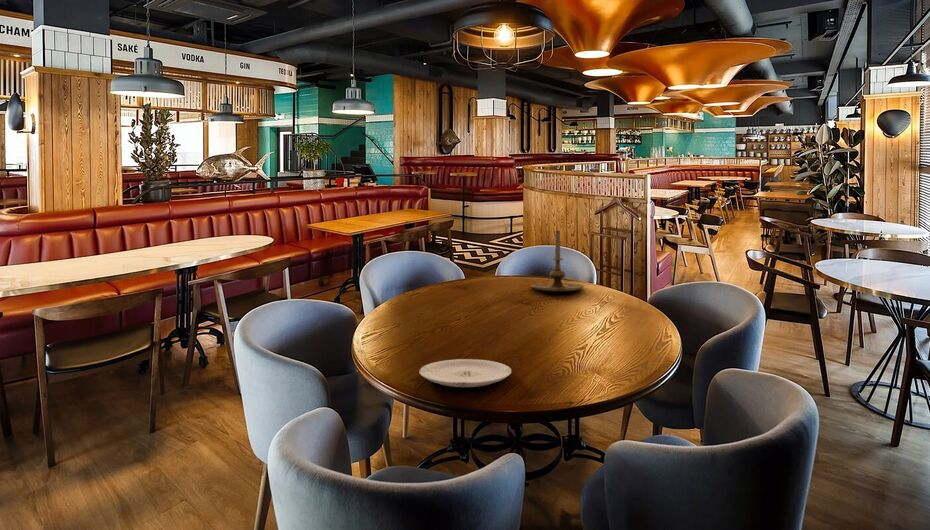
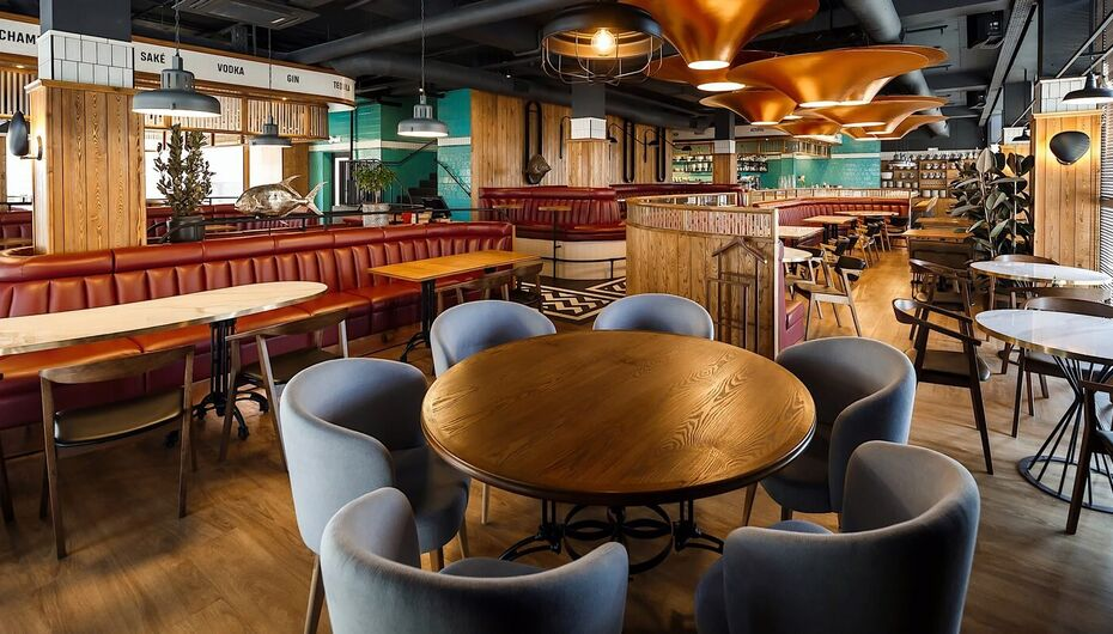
- candle holder (557, 259)
- plate (465, 373)
